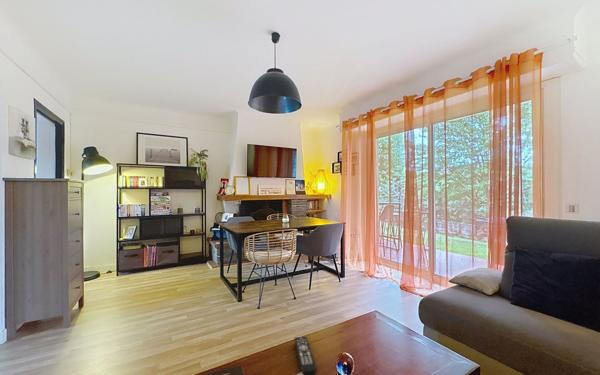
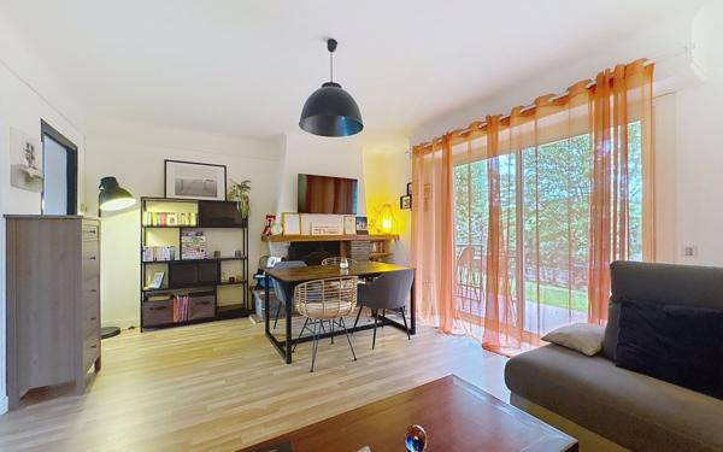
- remote control (304, 354)
